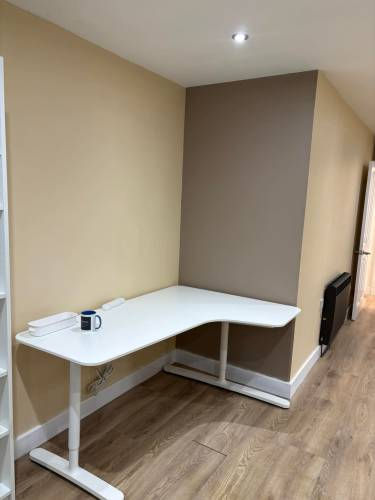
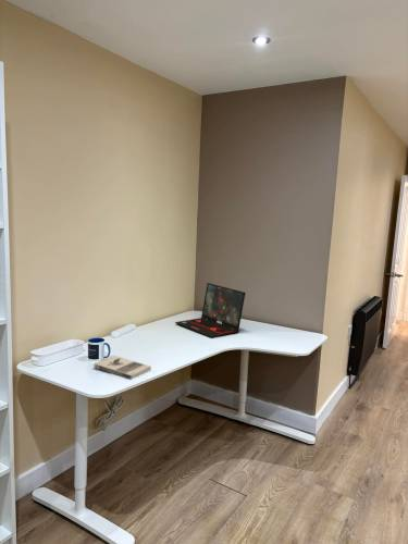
+ book (122, 367)
+ laptop (209, 308)
